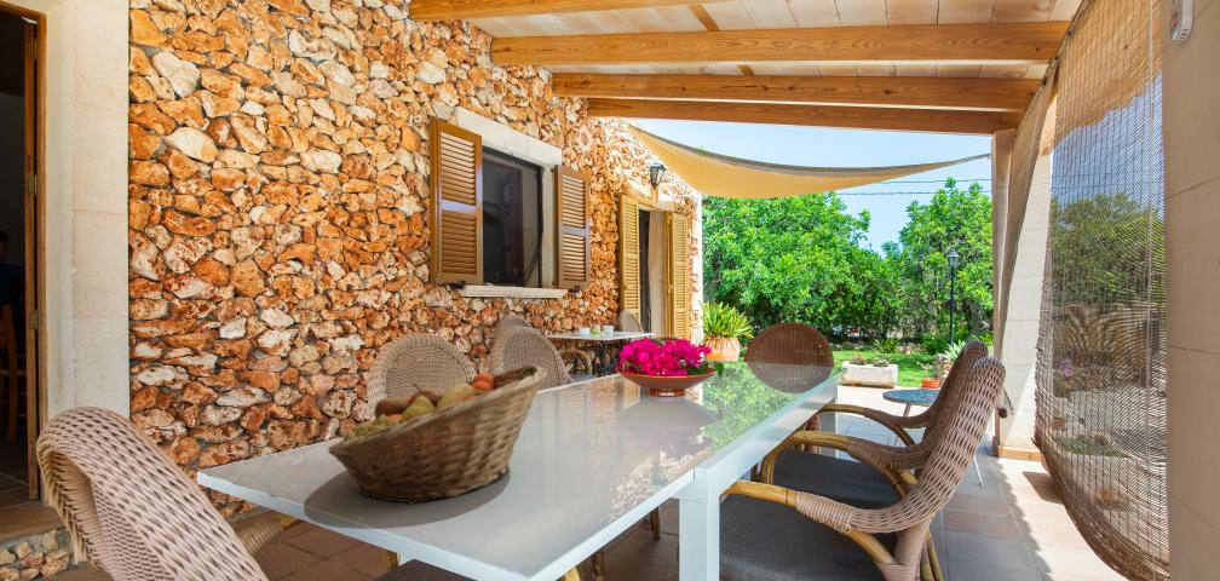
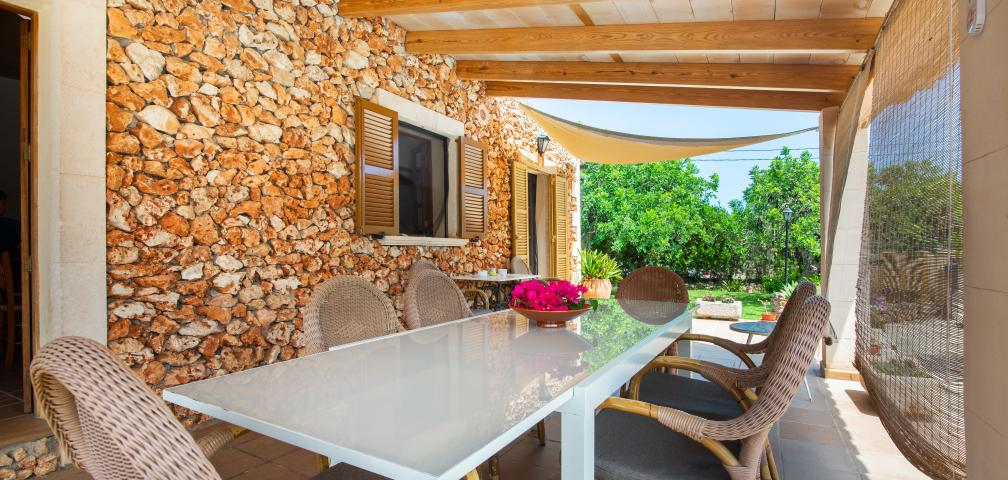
- fruit basket (447, 421)
